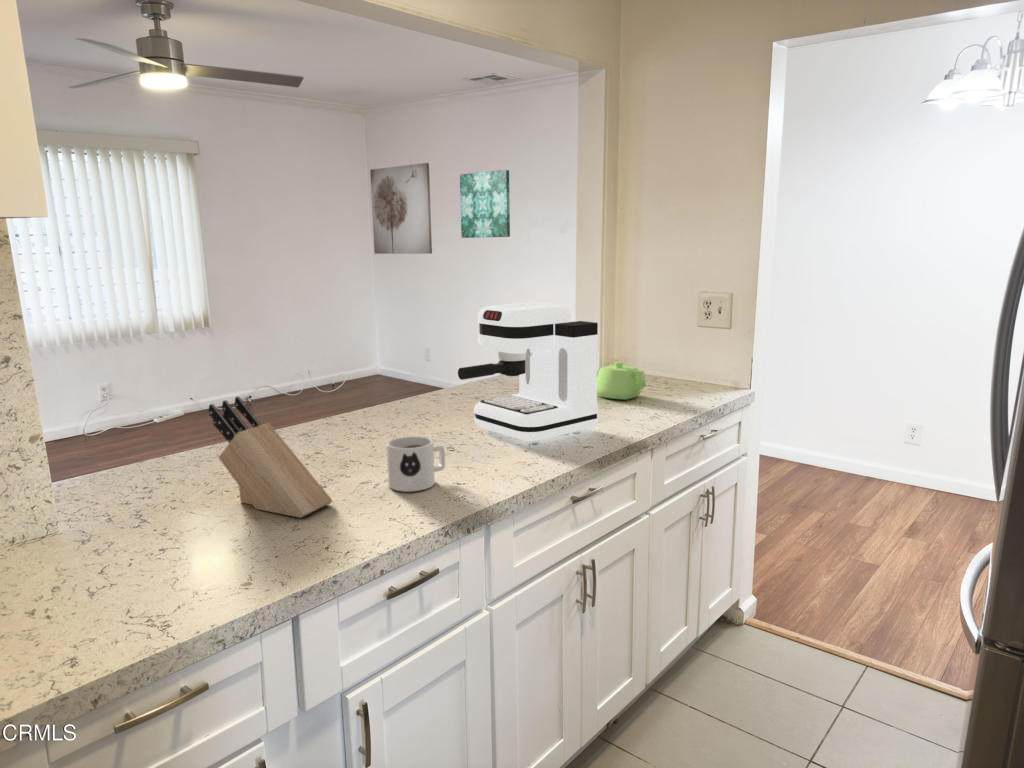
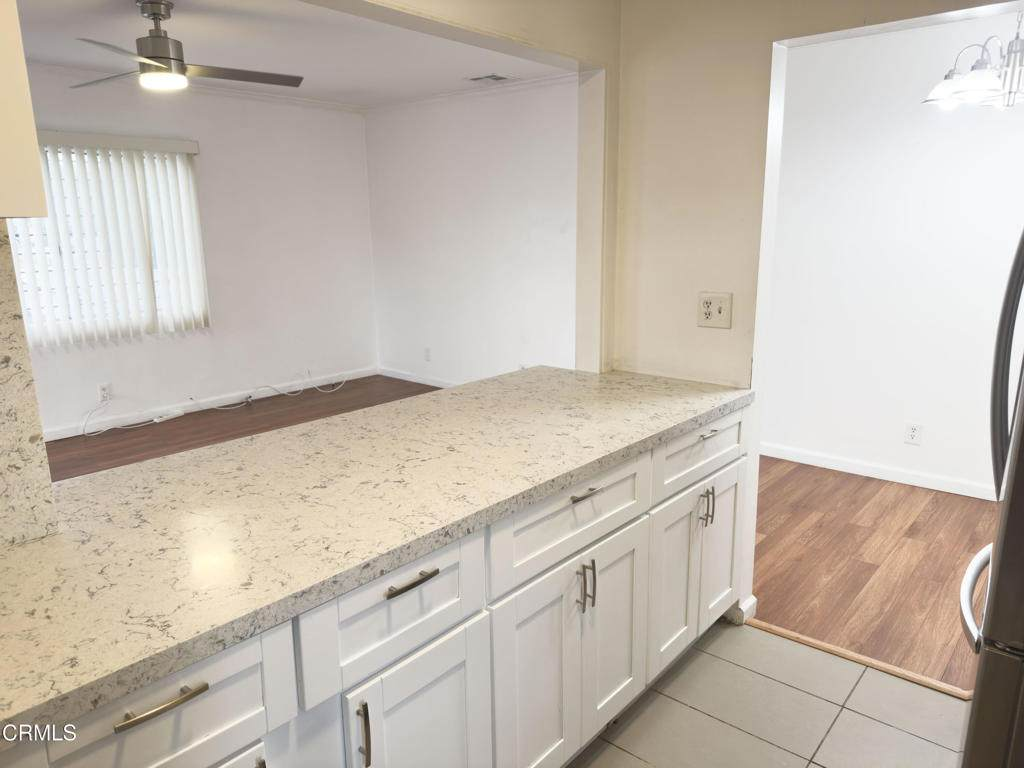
- coffee maker (530, 369)
- knife block (266, 453)
- wall art (484, 205)
- mug (414, 461)
- wall art (400, 210)
- teapot (616, 379)
